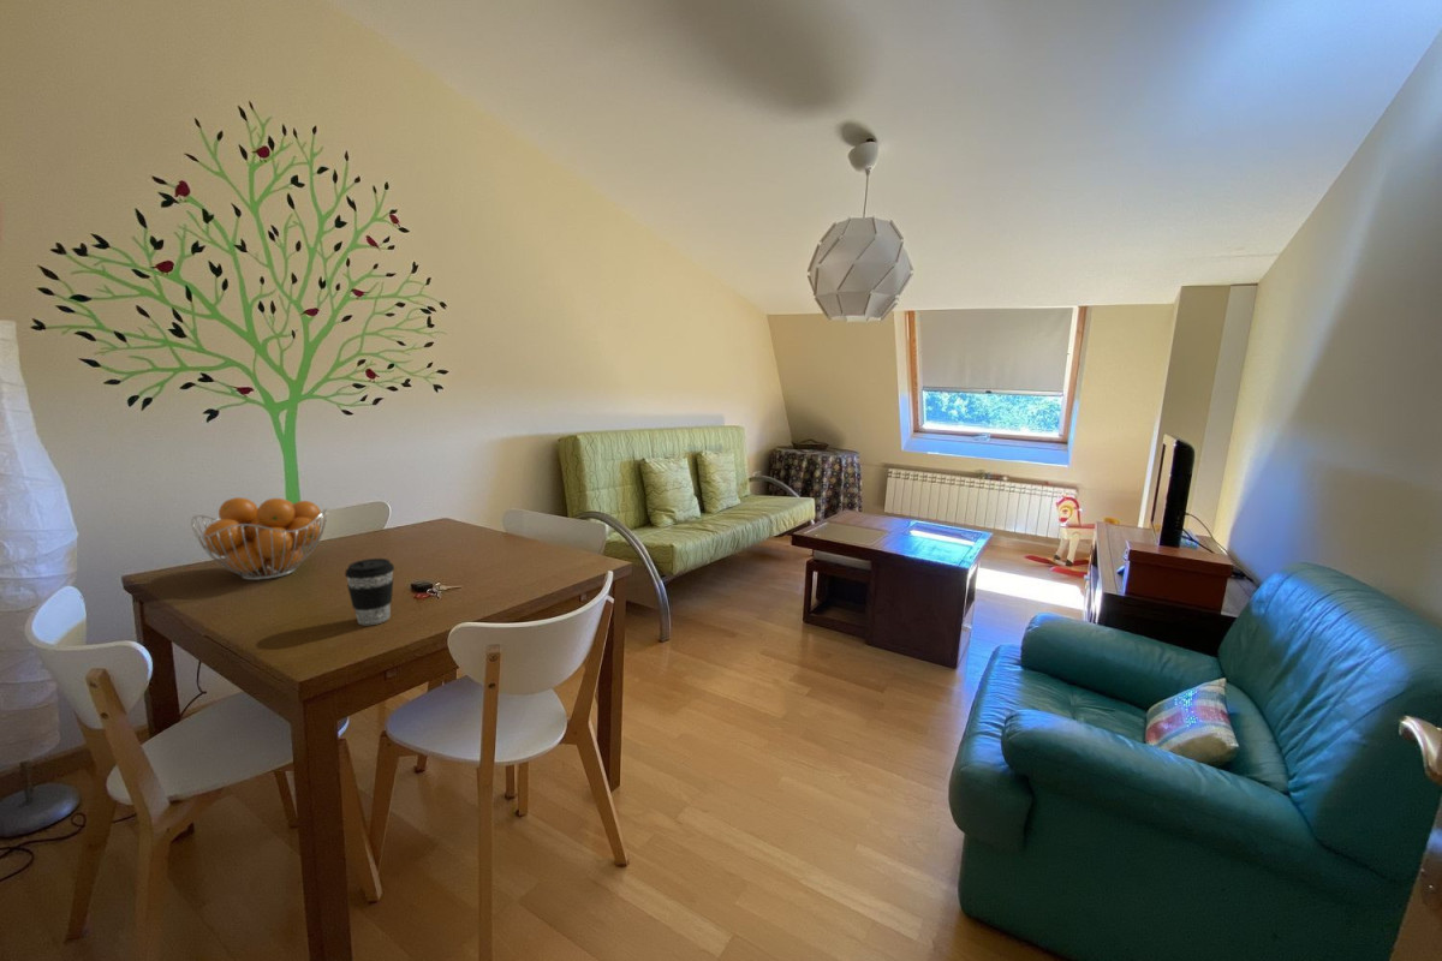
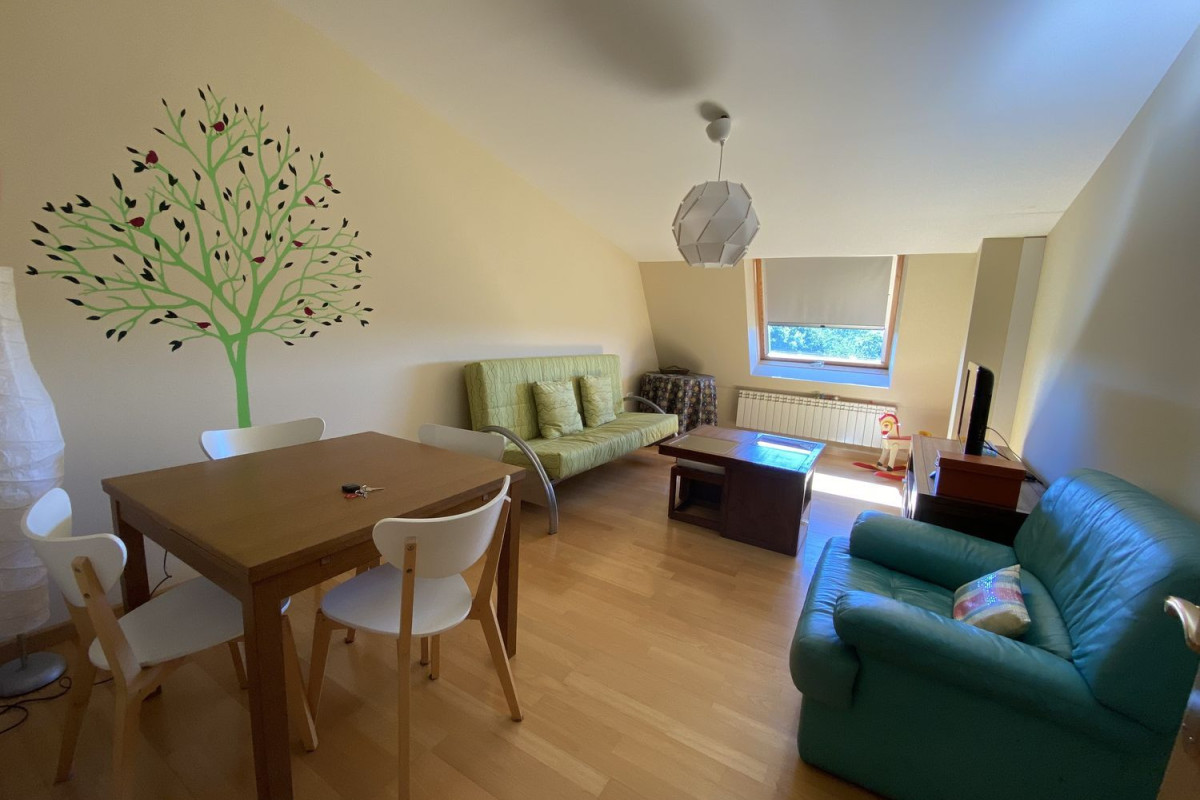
- coffee cup (371, 591)
- fruit basket (264, 535)
